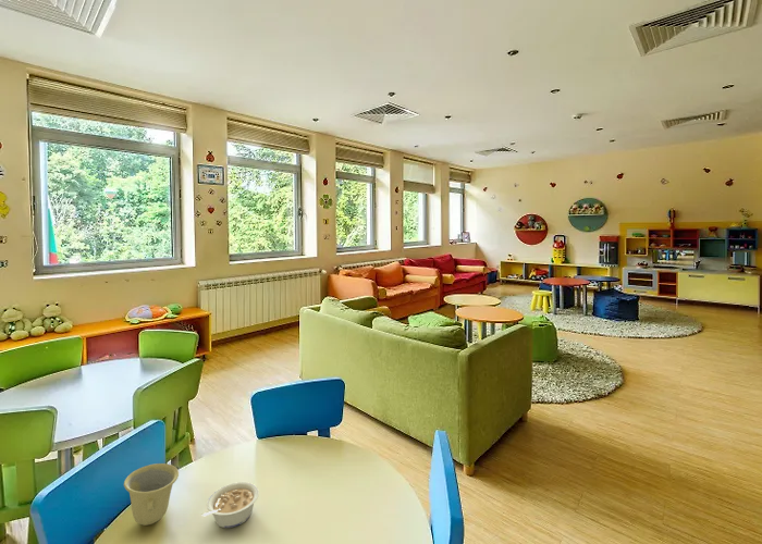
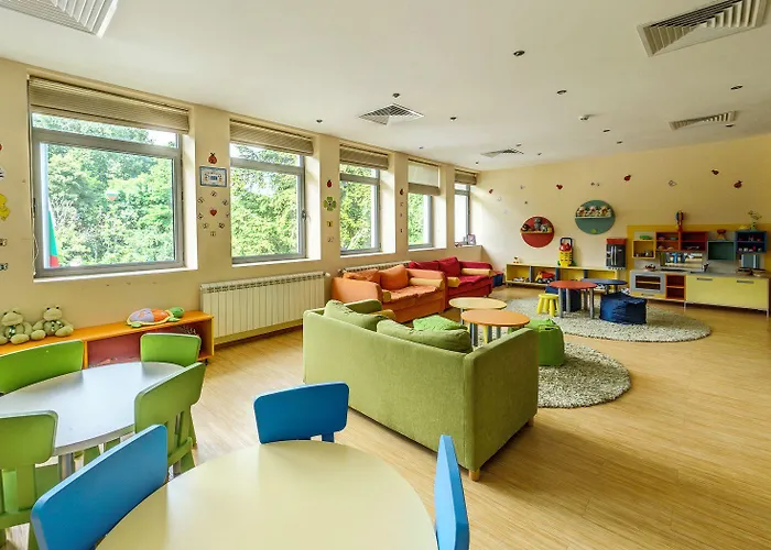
- cup (152, 497)
- legume (233, 506)
